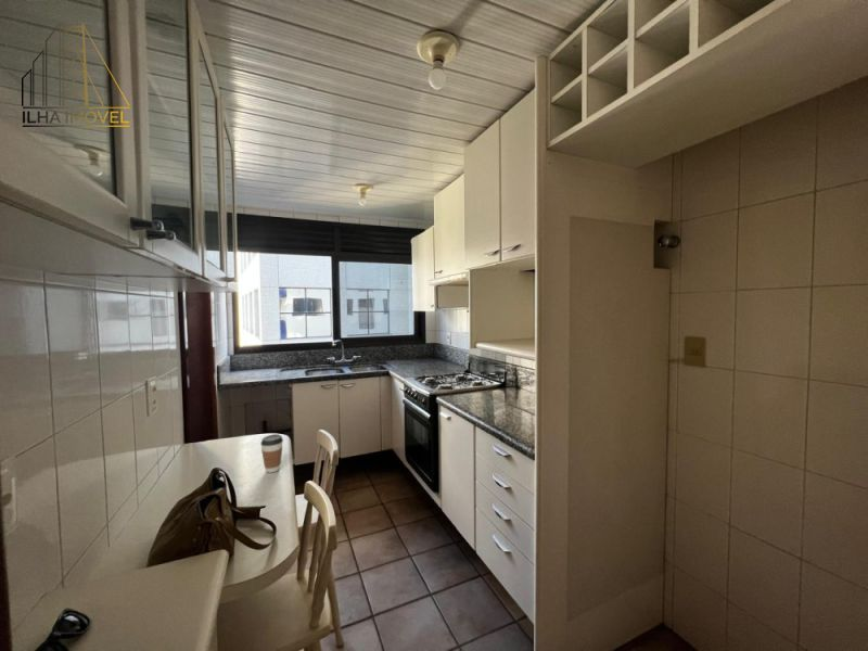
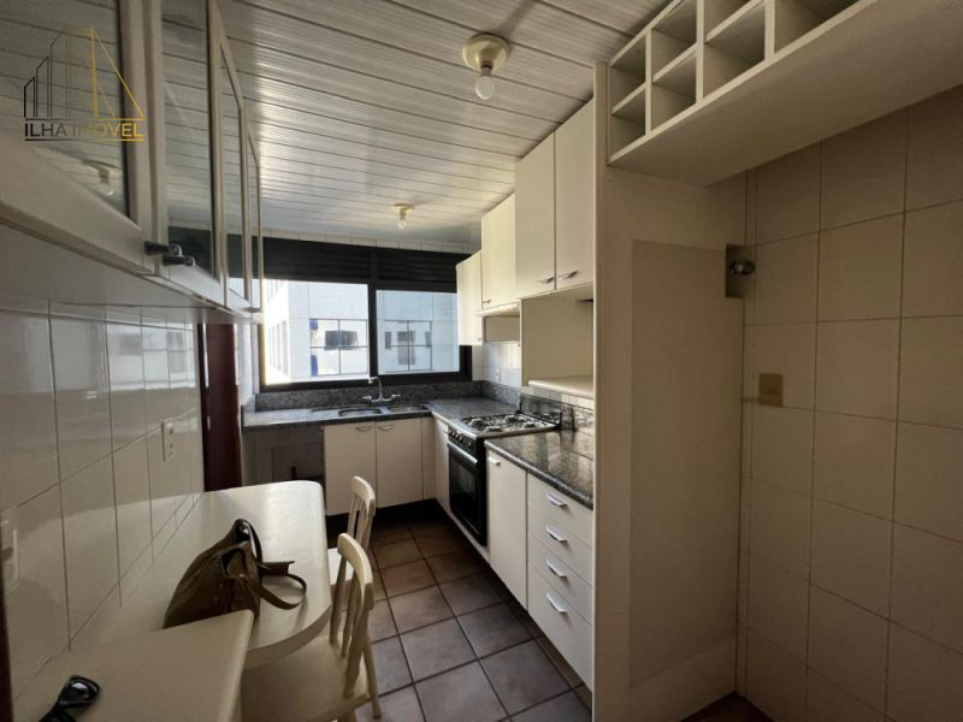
- coffee cup (272, 454)
